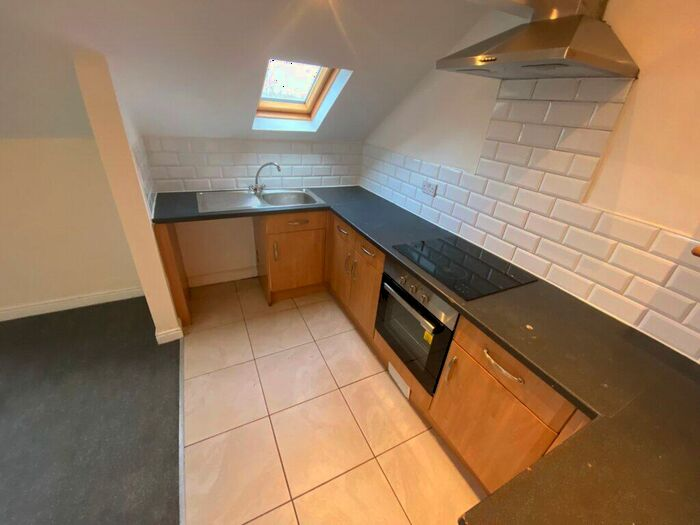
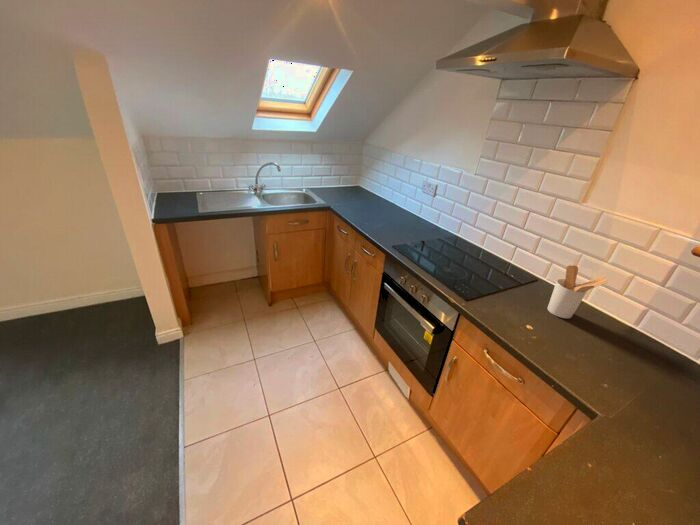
+ utensil holder (576, 293)
